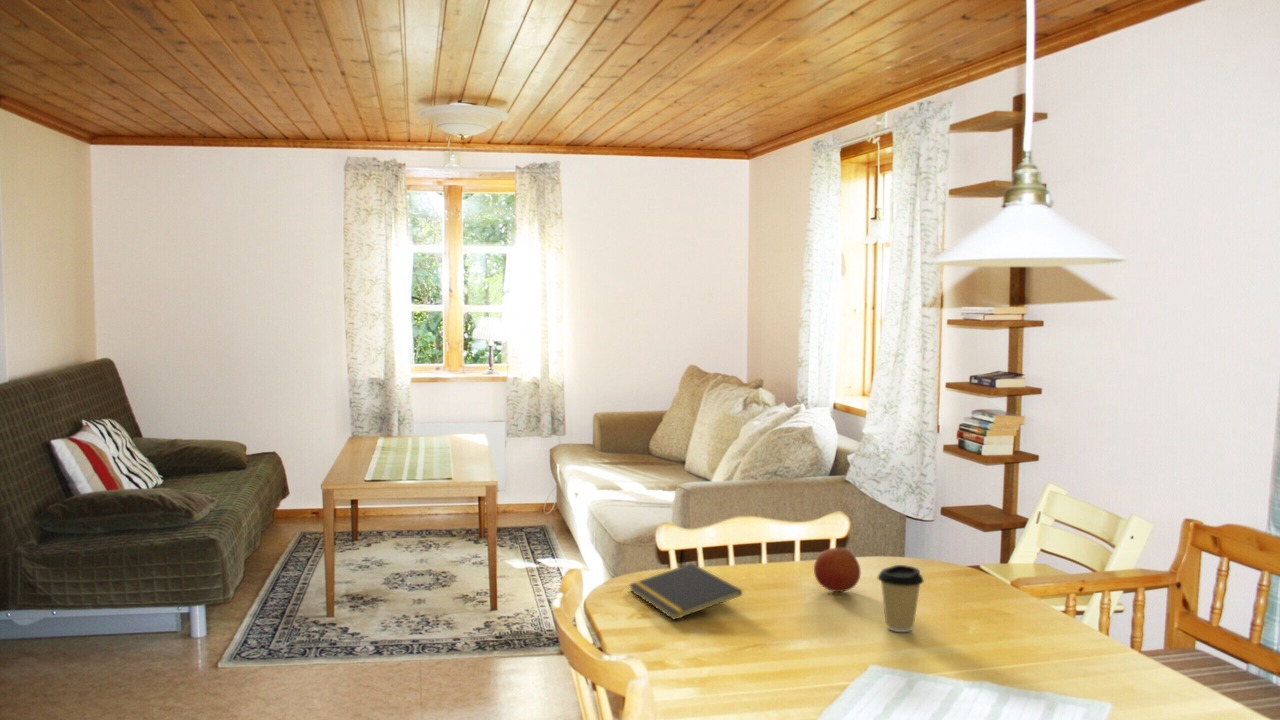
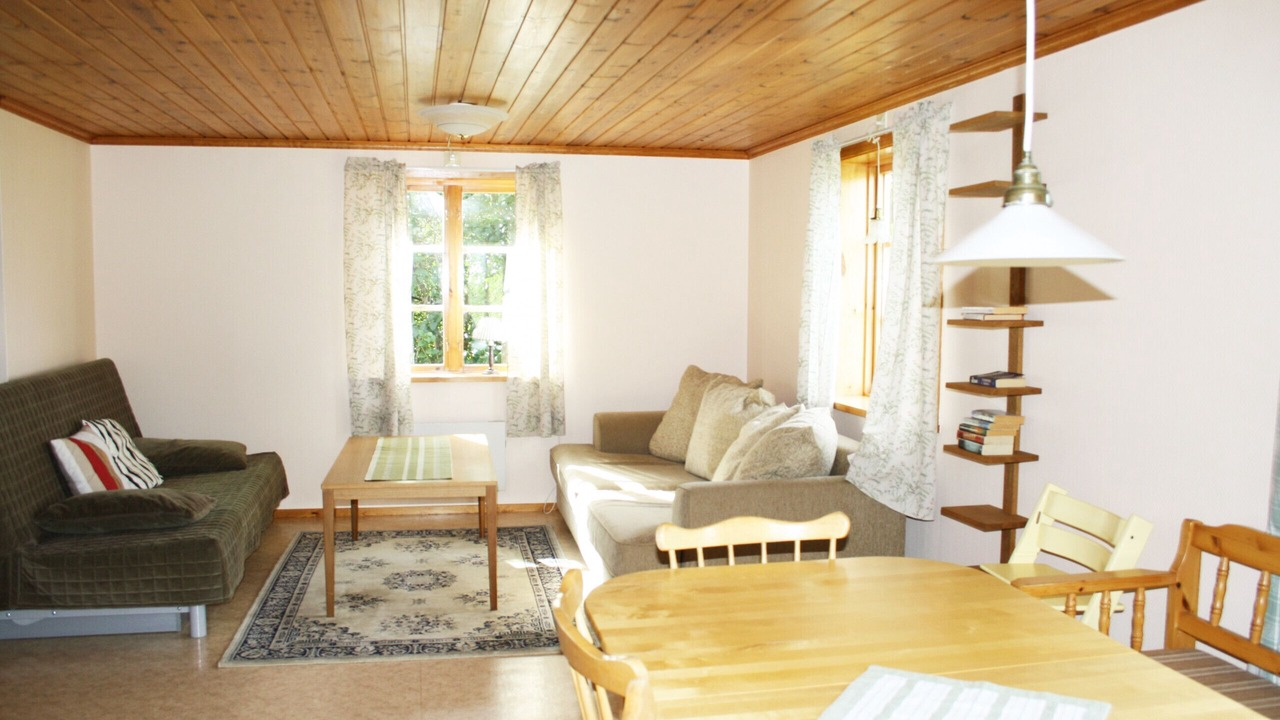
- notepad (683, 589)
- coffee cup (900, 598)
- fruit (836, 569)
